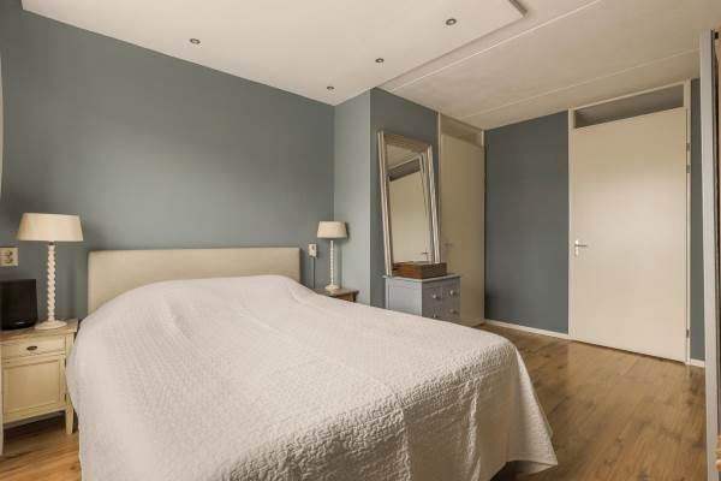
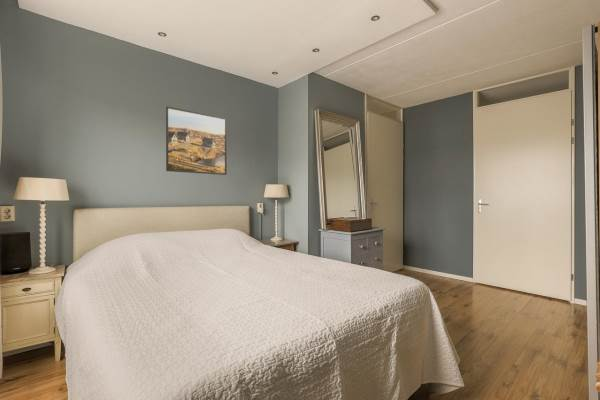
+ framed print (198, 142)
